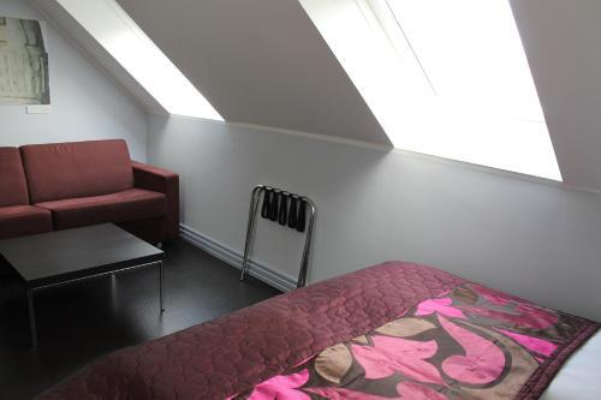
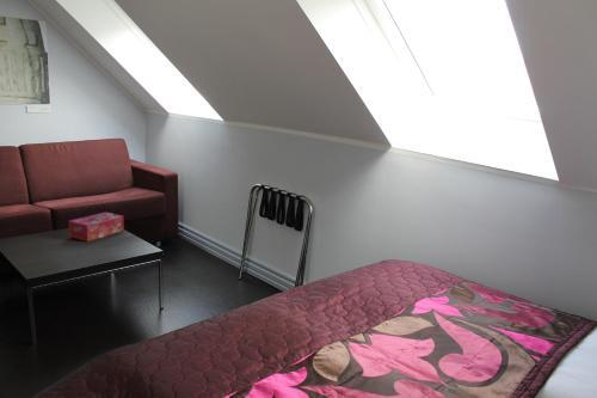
+ tissue box (97, 226)
